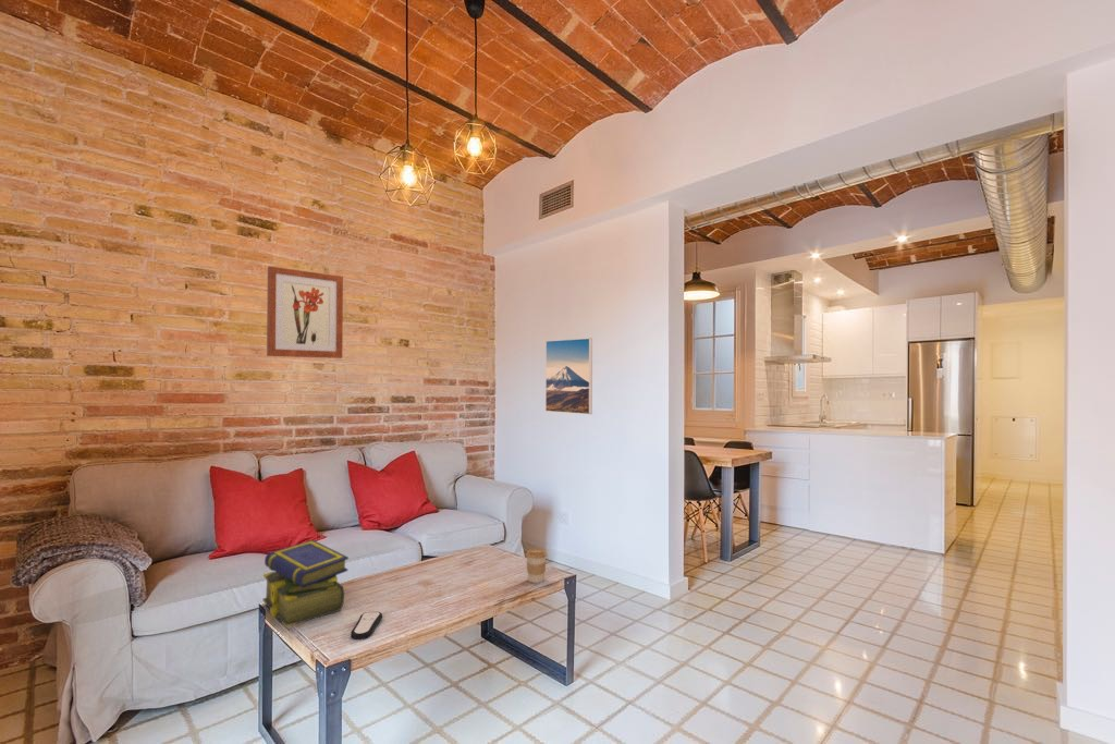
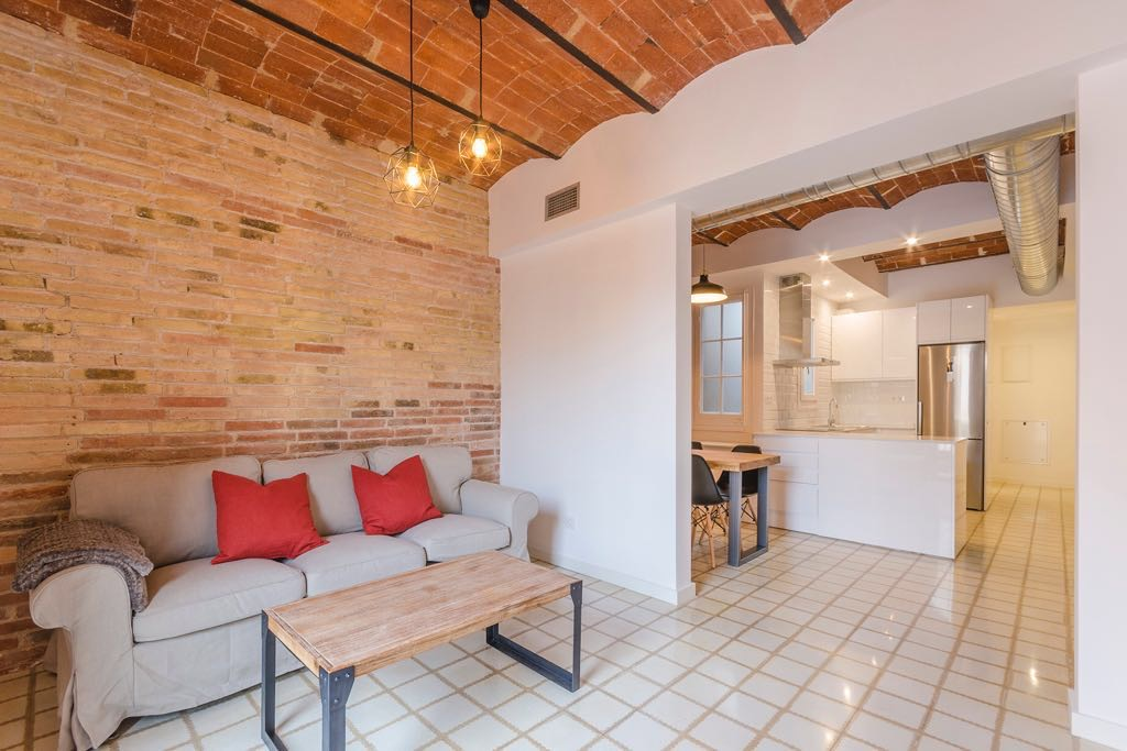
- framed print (567, 376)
- wall art (306, 314)
- coffee cup (536, 564)
- remote control (366, 624)
- stack of books (306, 578)
